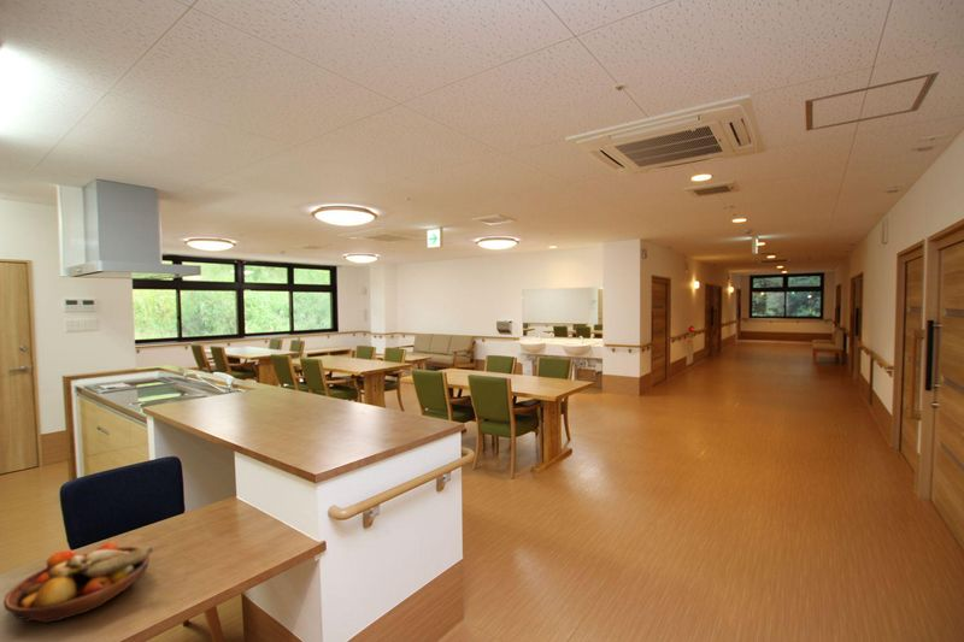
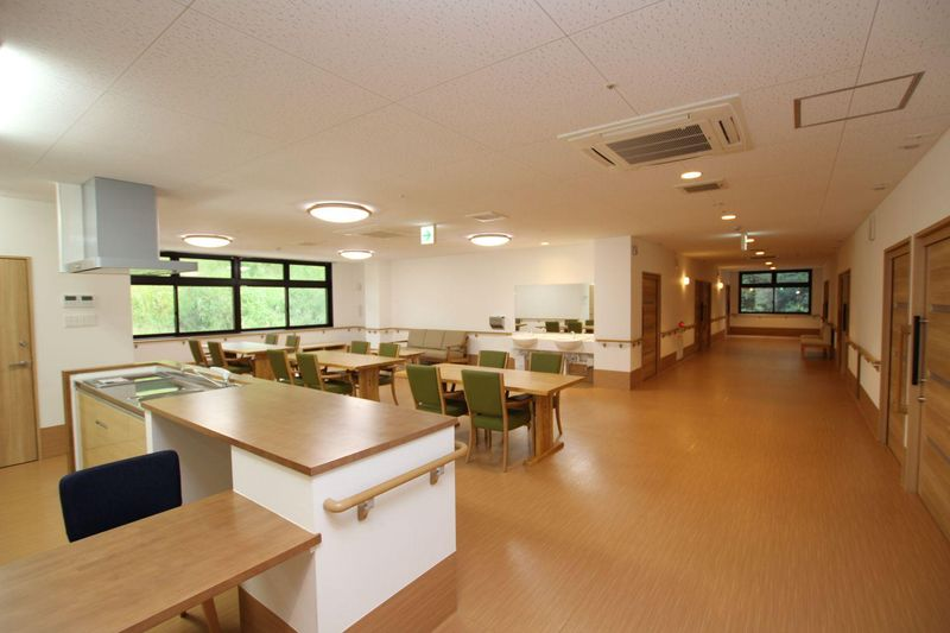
- fruit bowl (83, 570)
